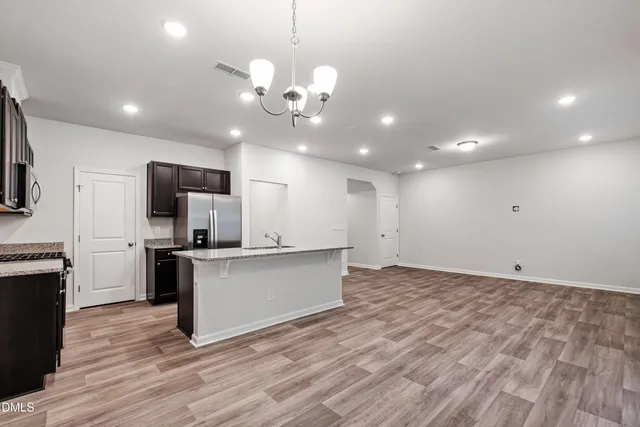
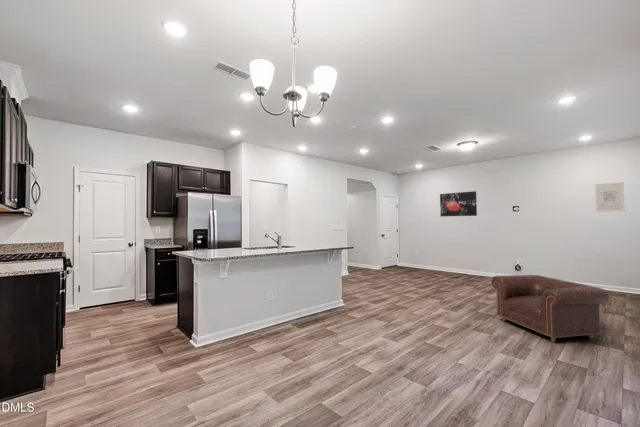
+ armchair (545, 304)
+ wall art (457, 204)
+ wall art (609, 197)
